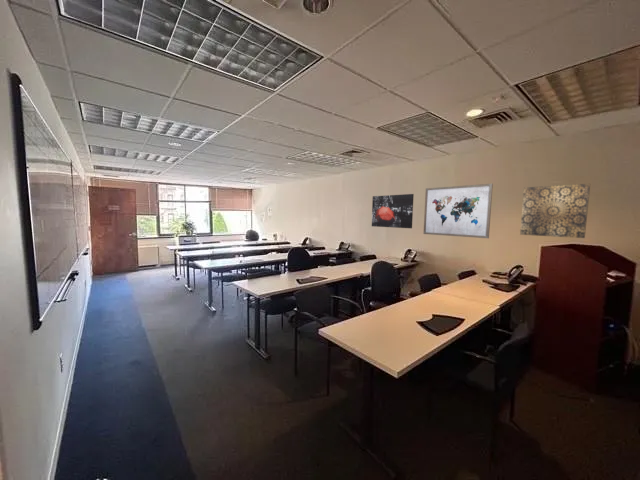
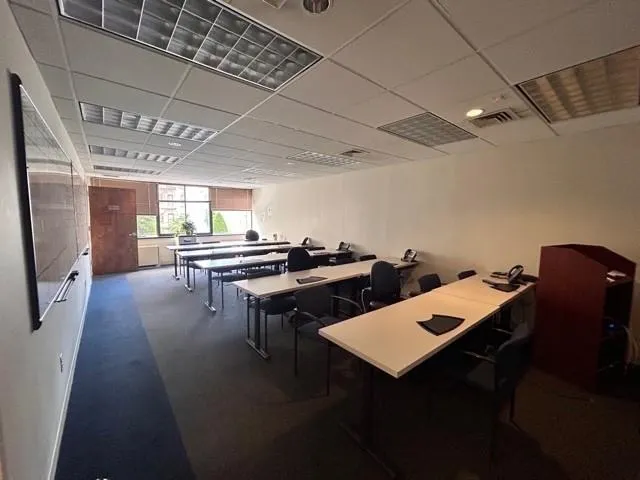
- wall art (552, 211)
- wall art (454, 211)
- wall art (391, 211)
